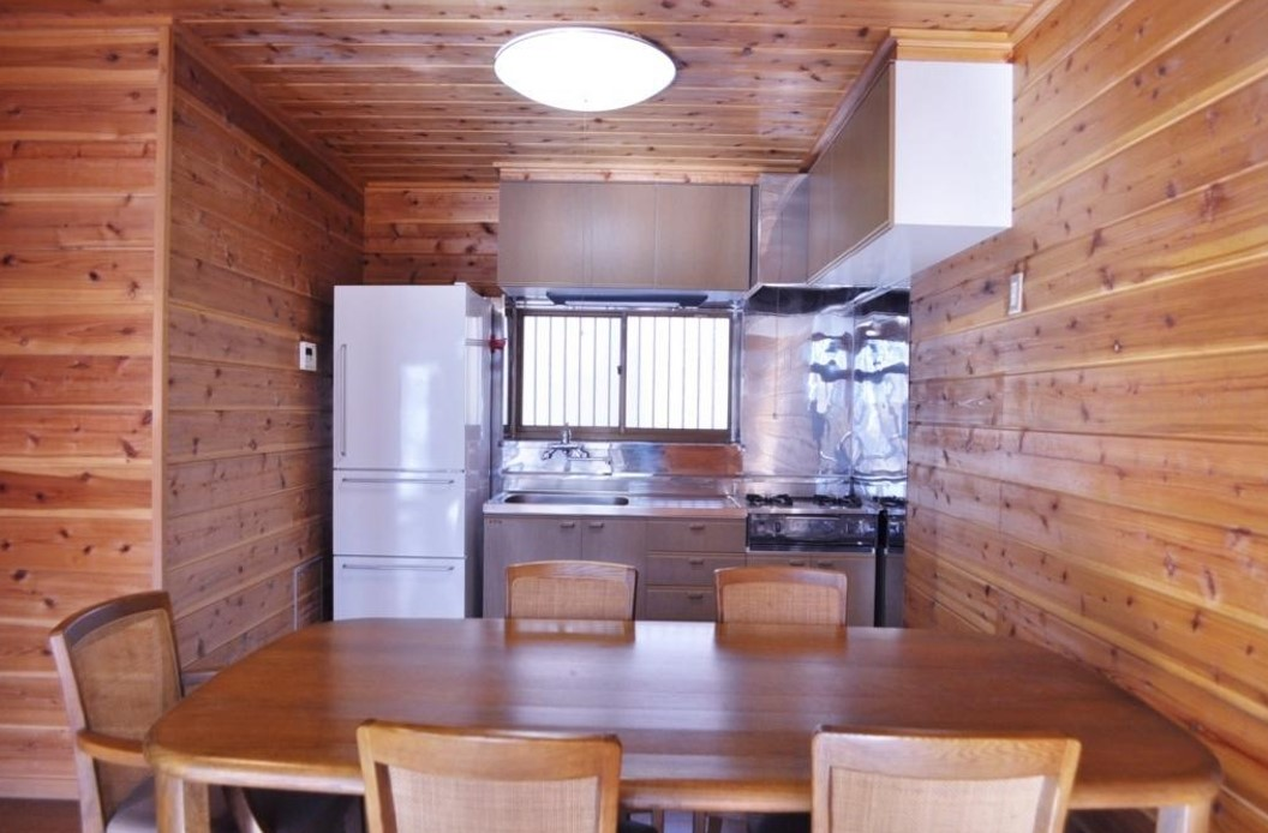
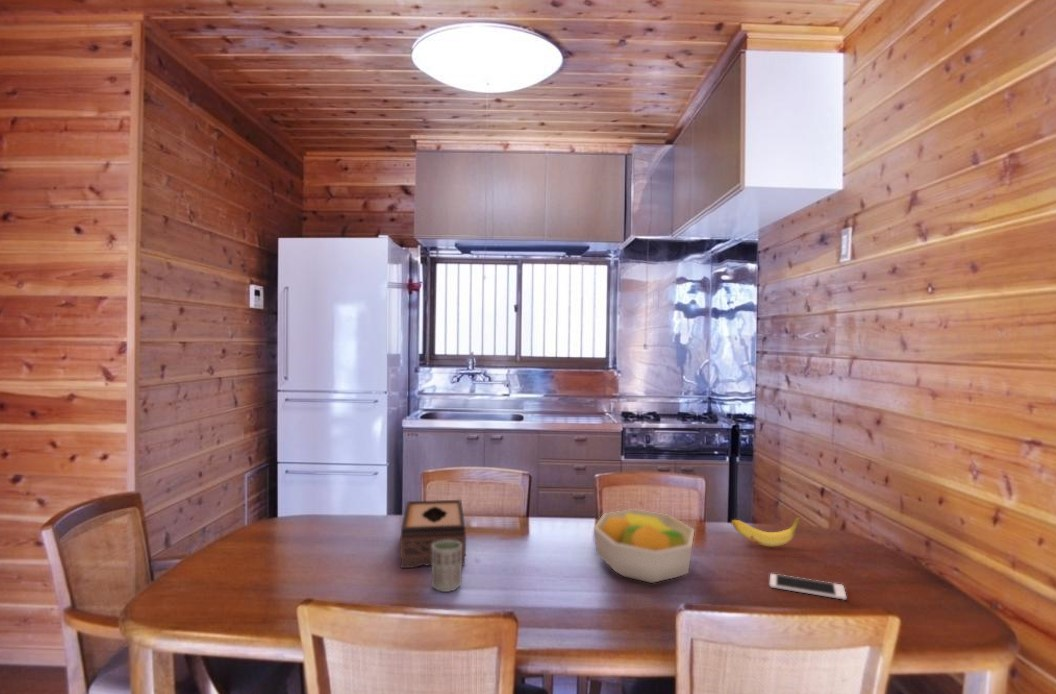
+ fruit bowl (643, 538)
+ banana (765, 532)
+ cup (446, 565)
+ cell phone (806, 586)
+ tissue box (433, 530)
